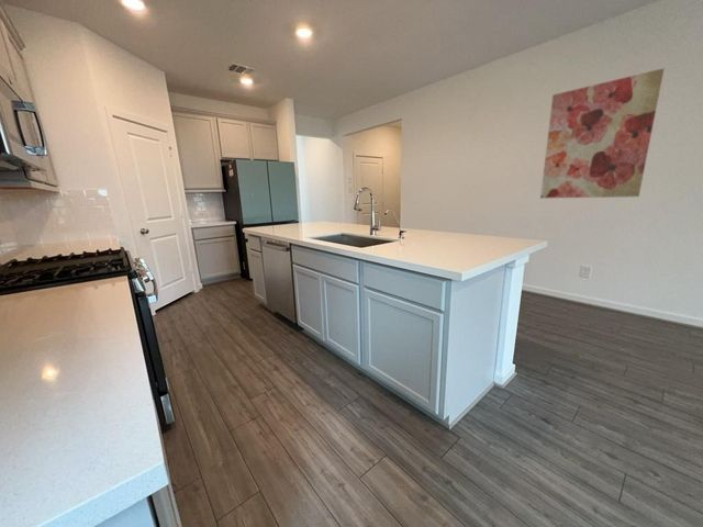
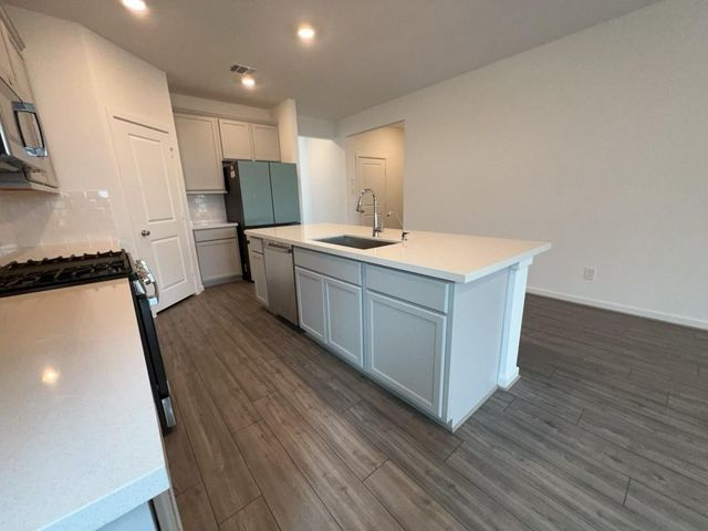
- wall art (593, 143)
